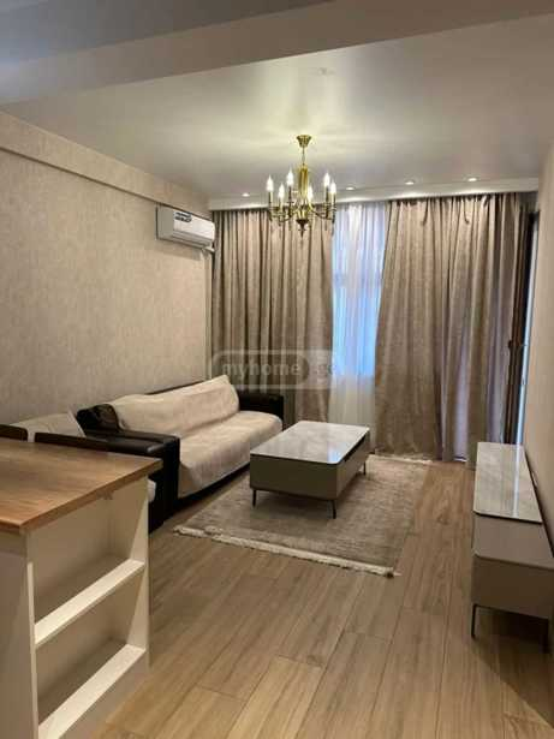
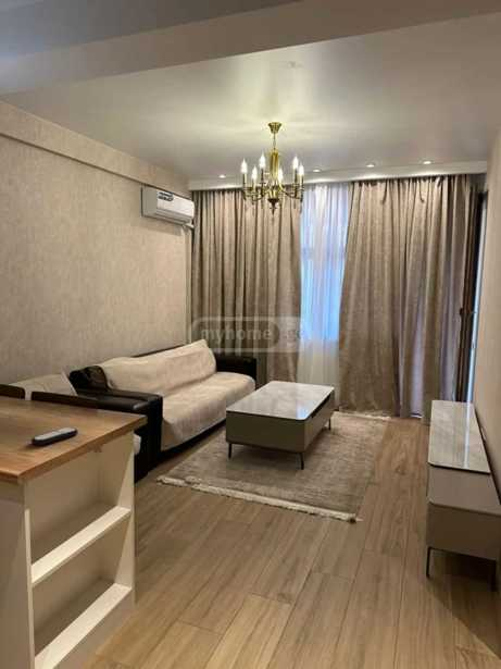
+ remote control (54, 435)
